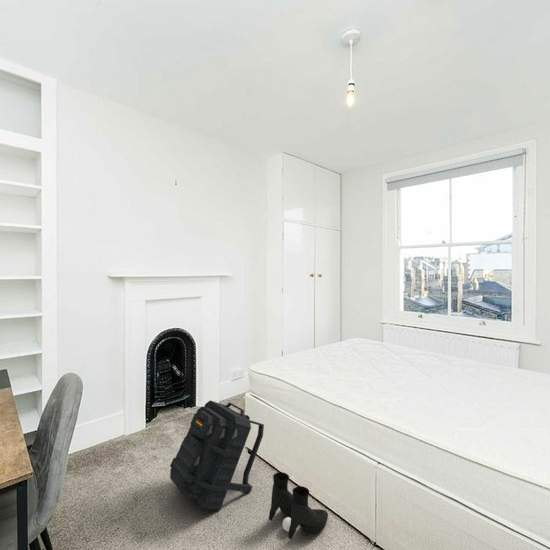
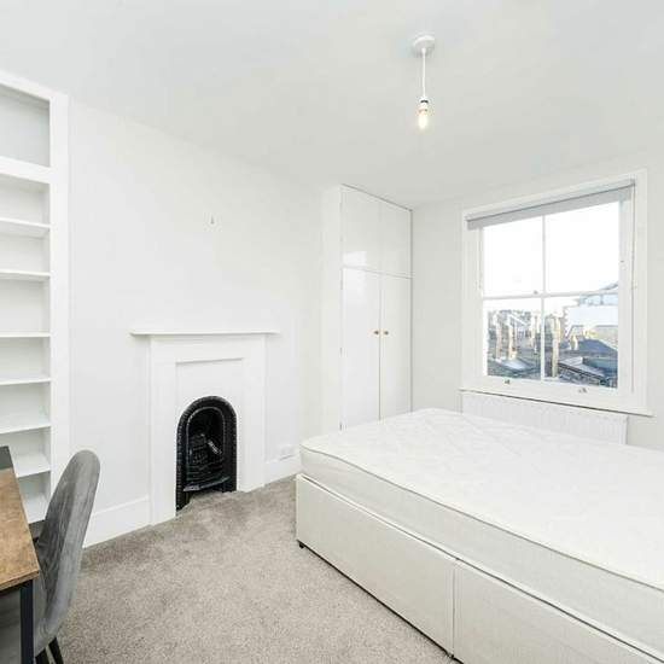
- backpack (218, 446)
- boots (298, 498)
